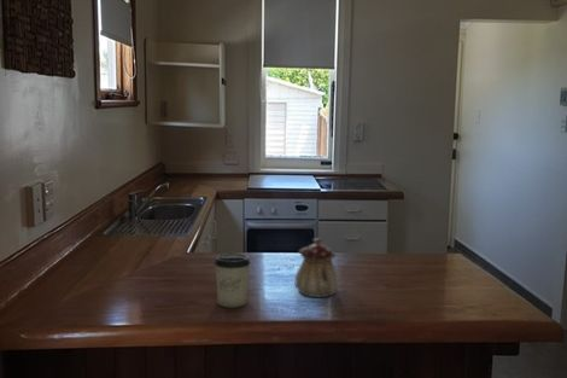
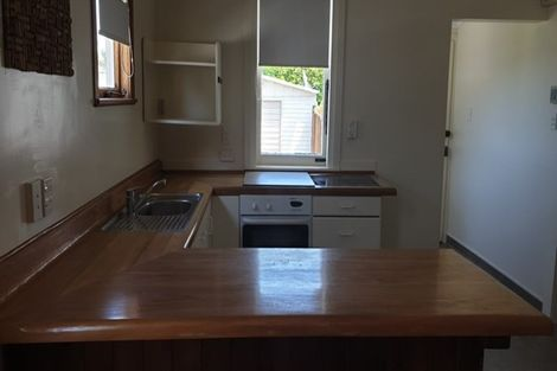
- cup (232, 279)
- teapot (318, 266)
